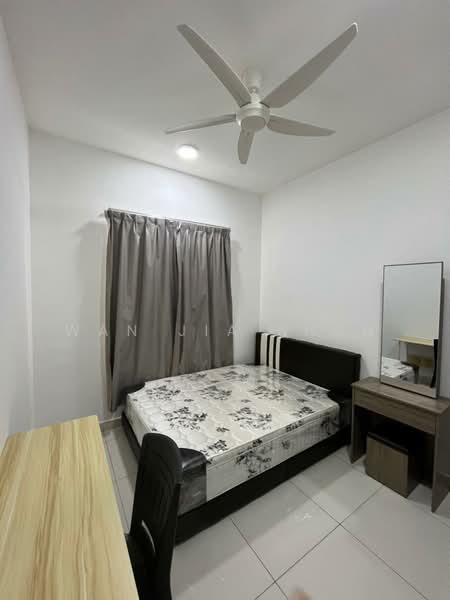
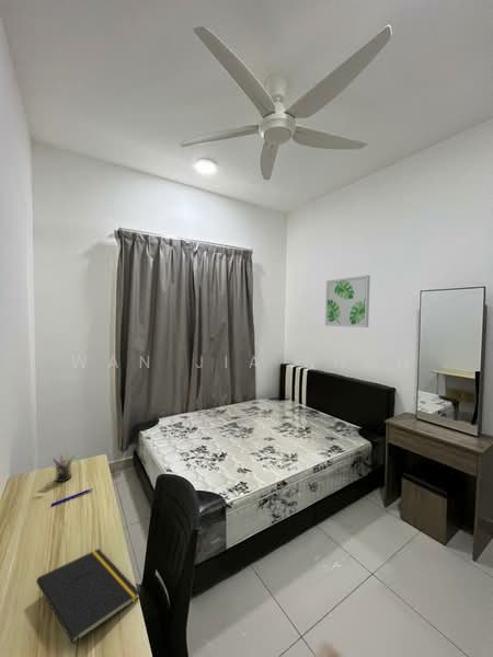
+ wall art (345, 302)
+ notepad (88, 587)
+ pen (72, 496)
+ pen holder (65, 465)
